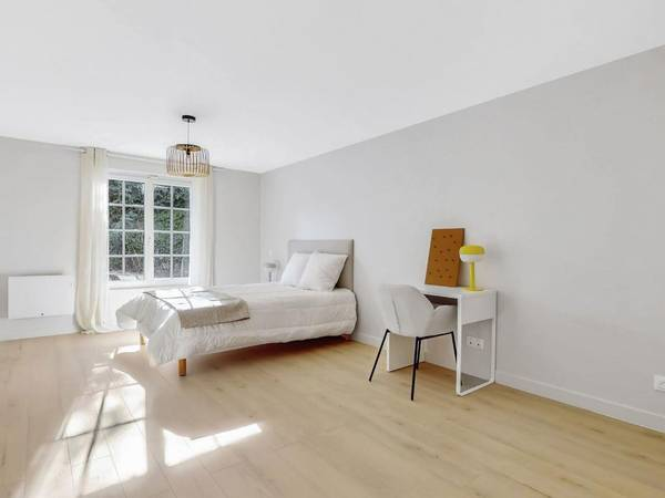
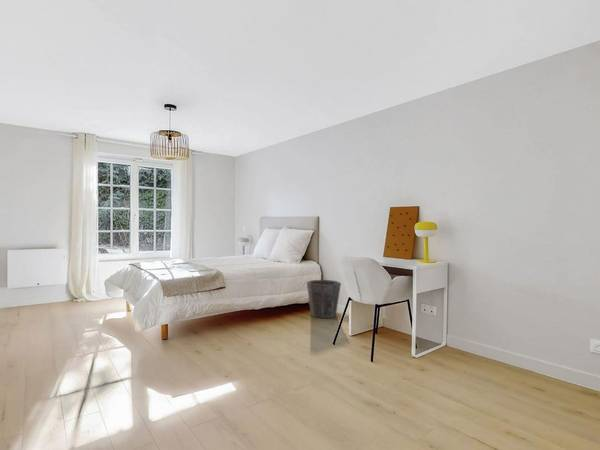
+ waste bin (323, 298)
